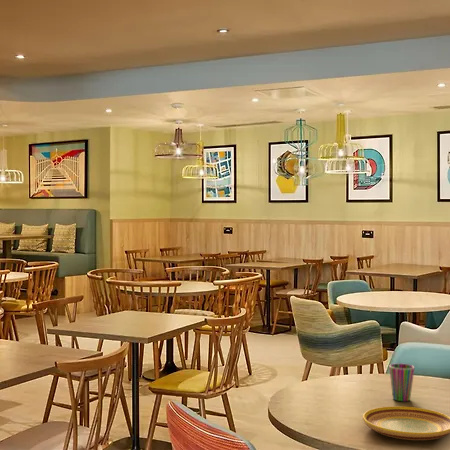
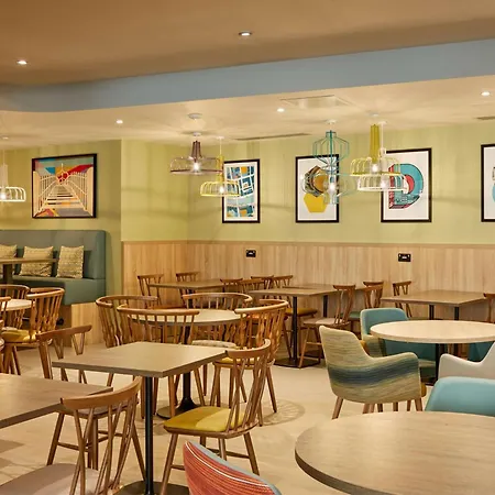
- plate (408, 424)
- cup (401, 382)
